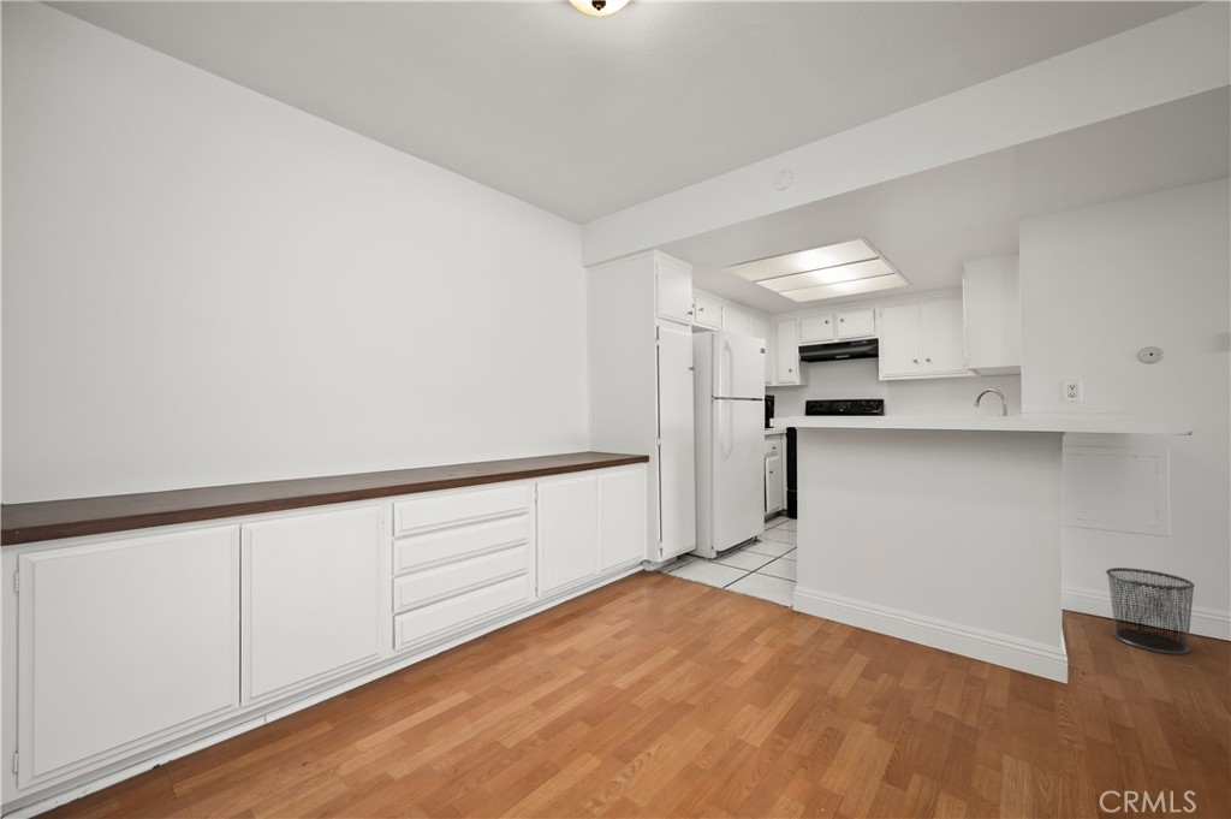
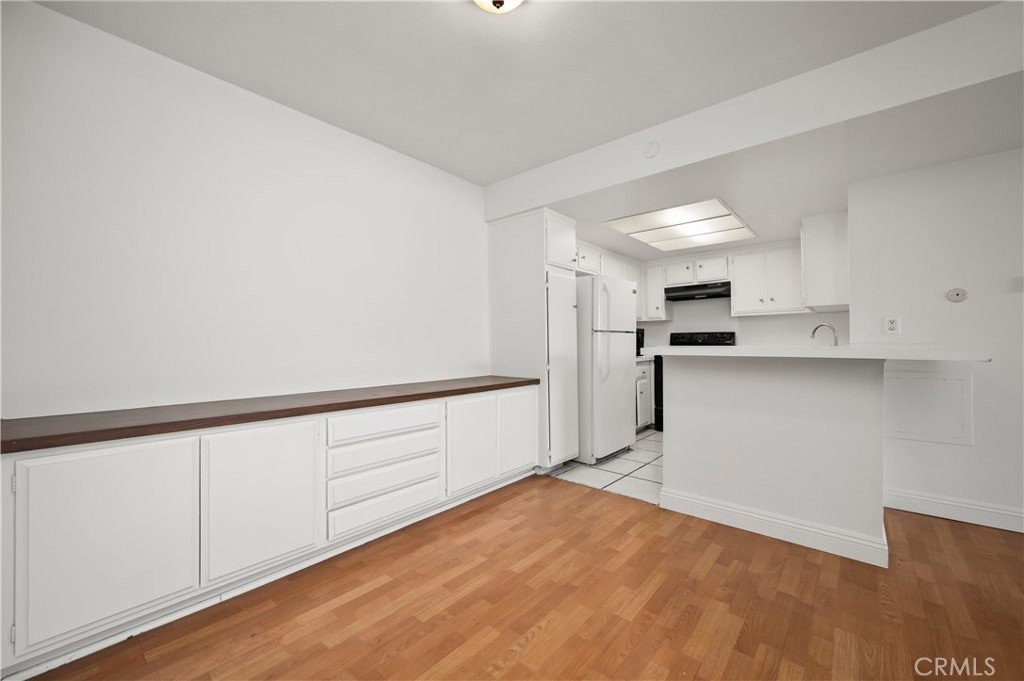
- waste bin (1148, 609)
